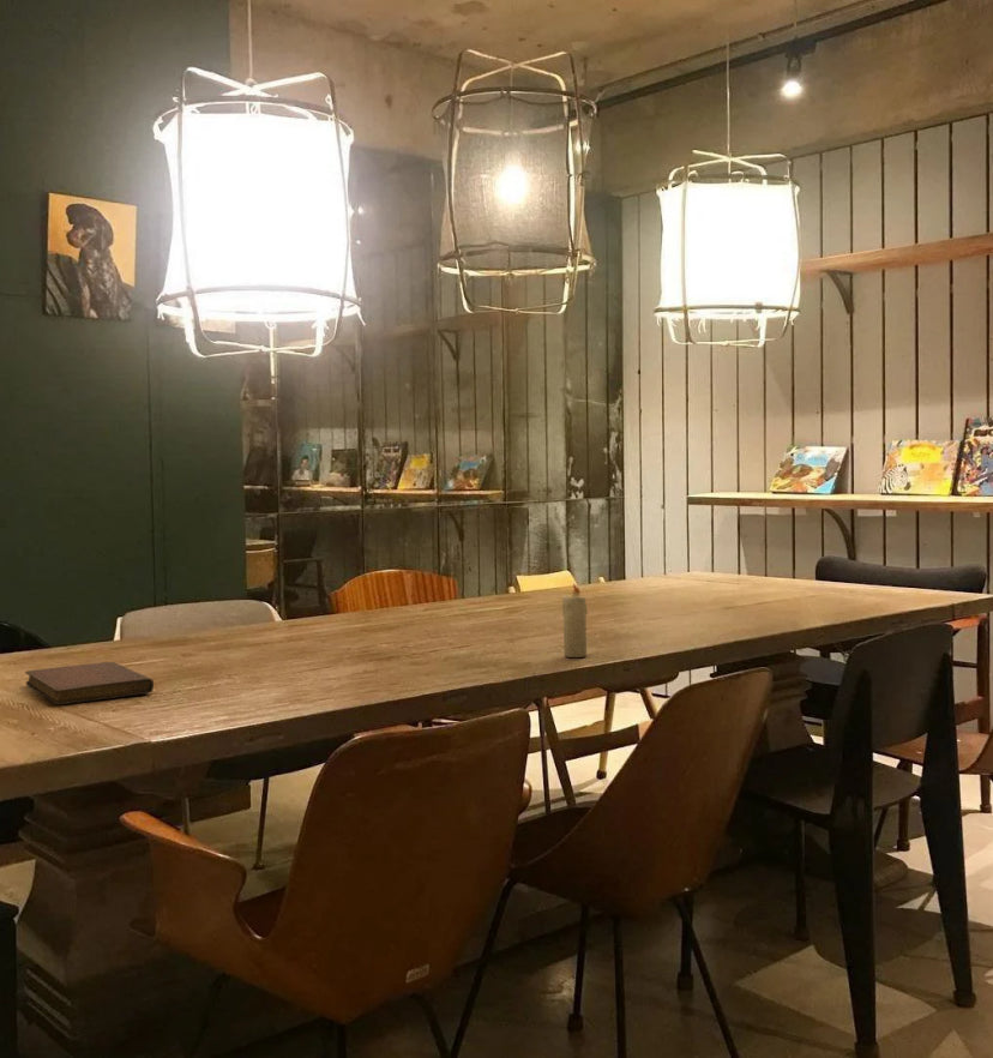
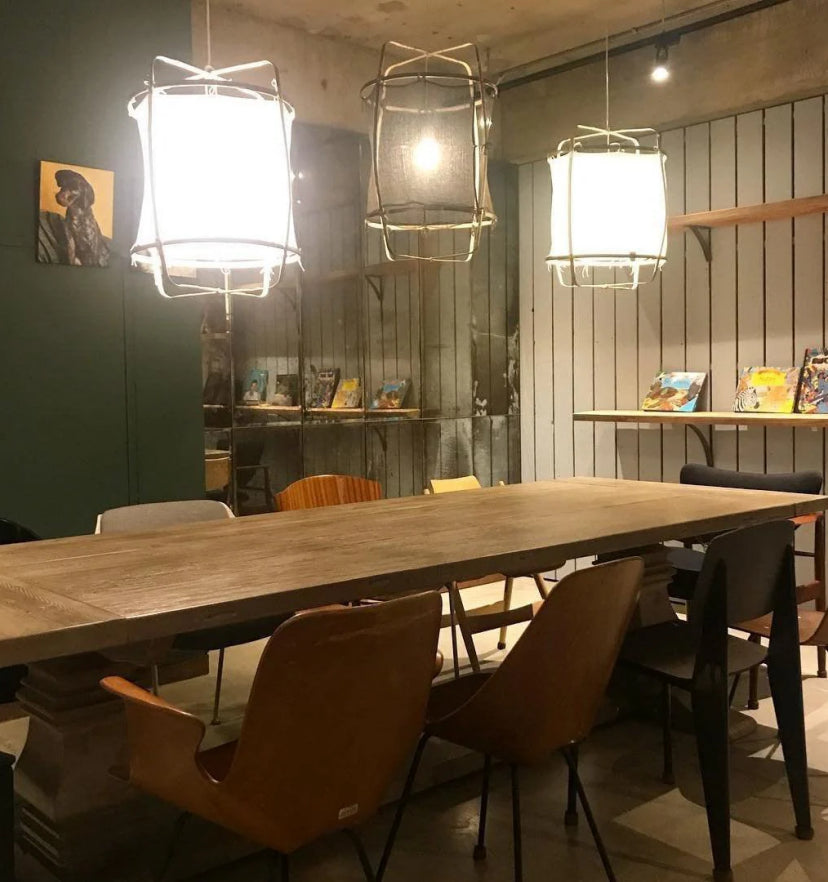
- notebook (88, 681)
- candle (574, 619)
